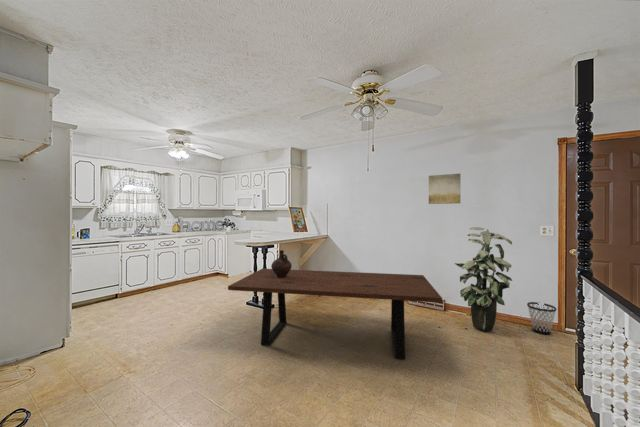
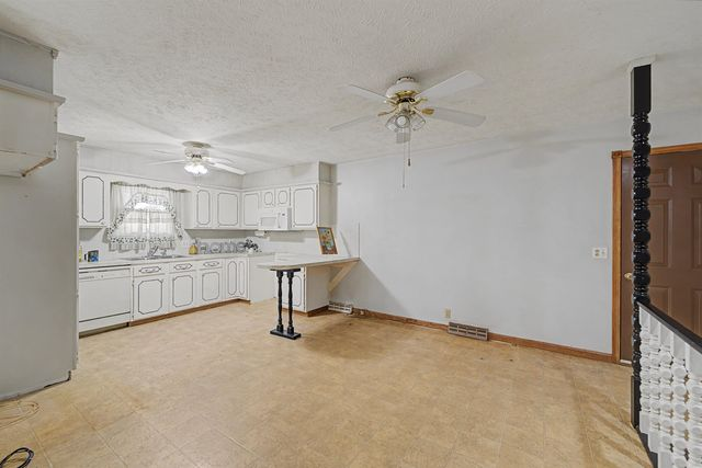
- ceramic jug (281, 263)
- wastebasket (540, 318)
- wall art (444, 189)
- dining table (337, 296)
- indoor plant (481, 277)
